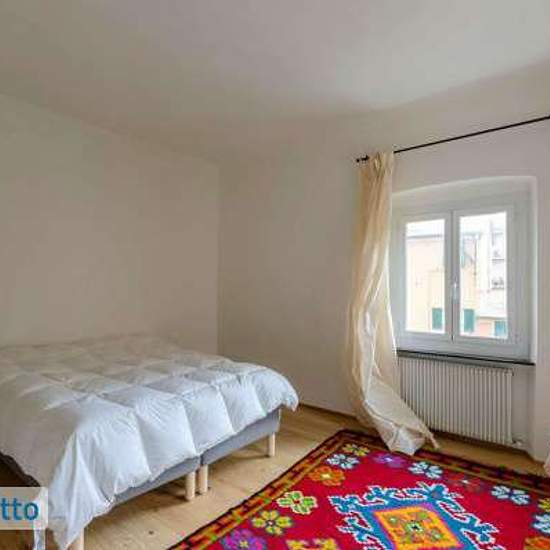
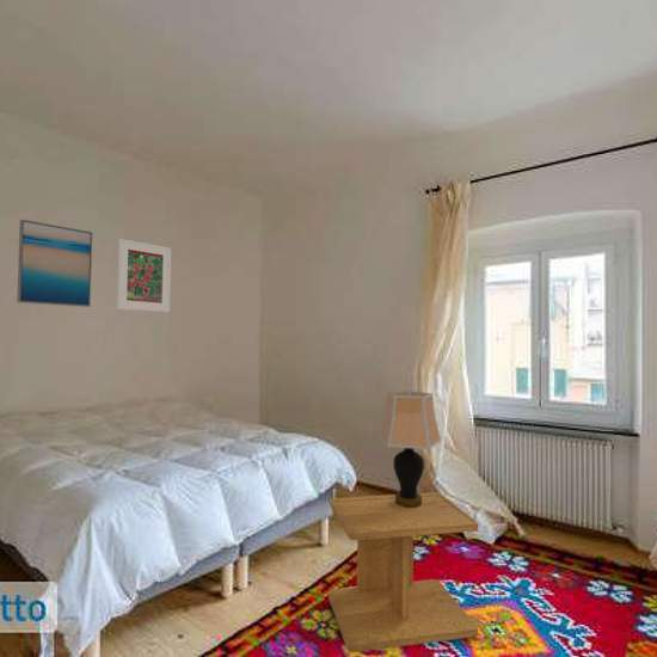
+ wall art (56, 265)
+ side table (398, 564)
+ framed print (145, 276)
+ table lamp (406, 447)
